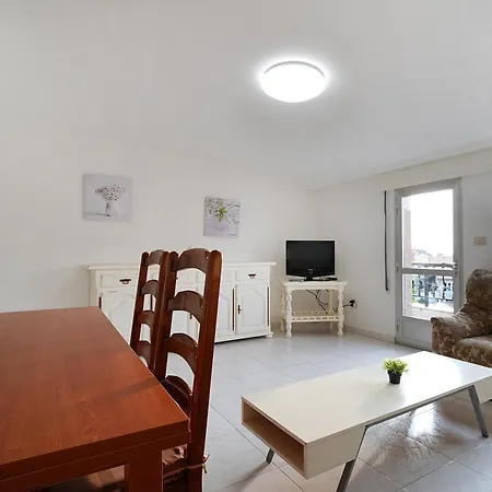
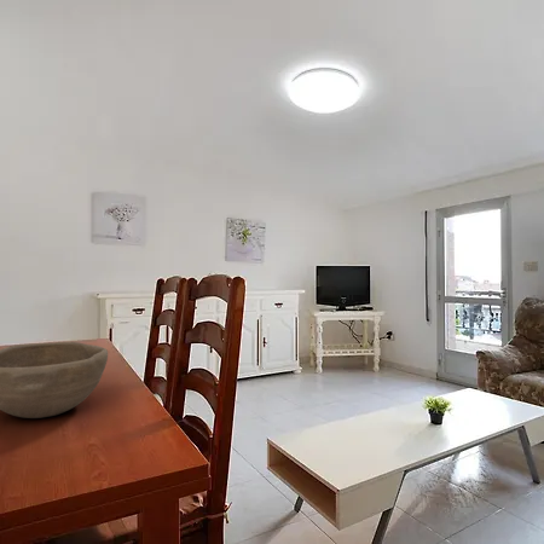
+ bowl (45, 380)
